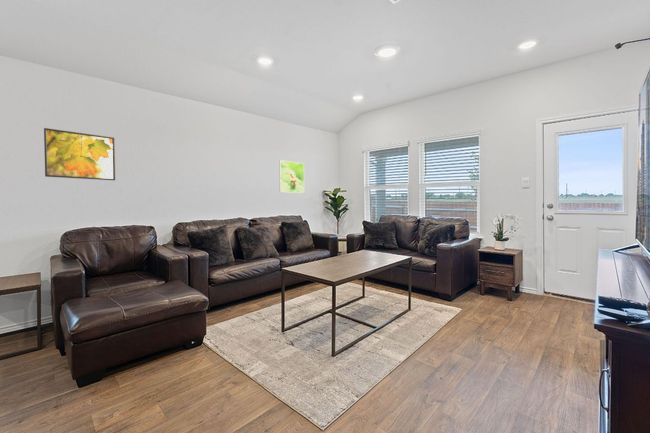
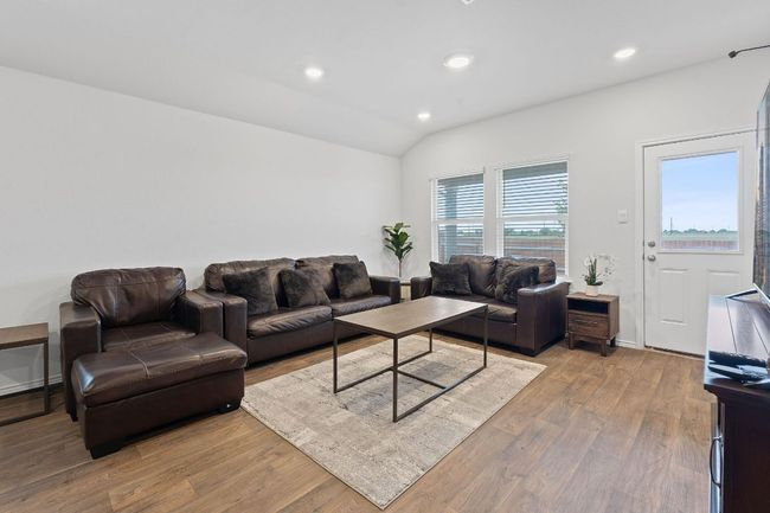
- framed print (292, 177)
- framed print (81, 155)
